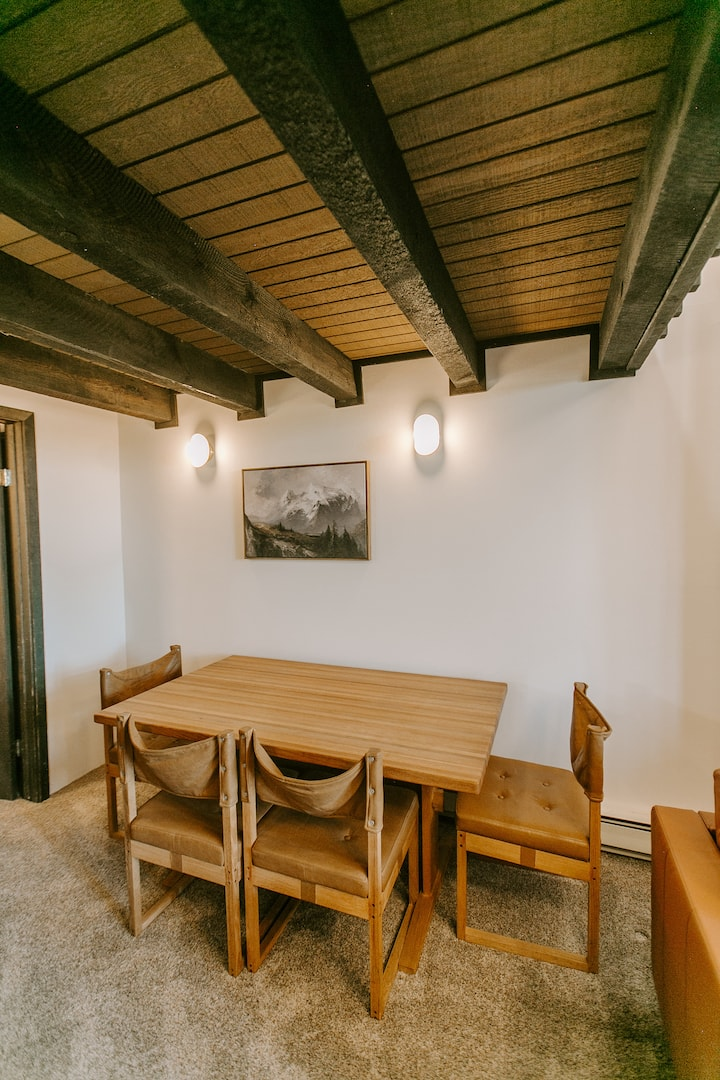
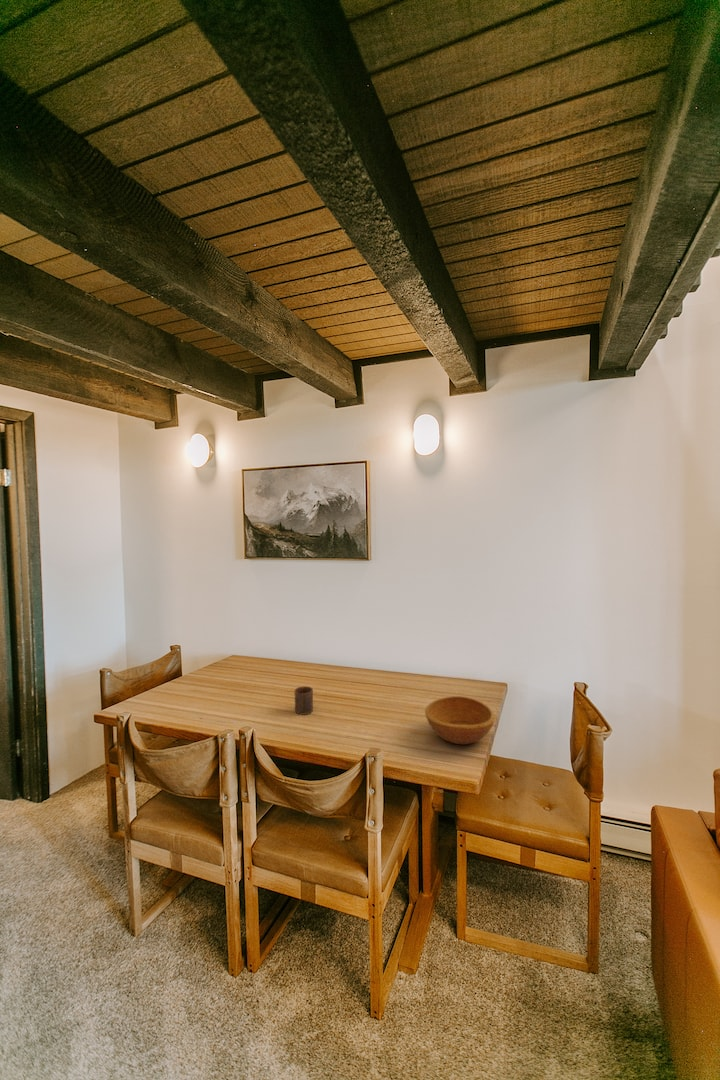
+ wooden bowl (459, 723)
+ cup (304, 700)
